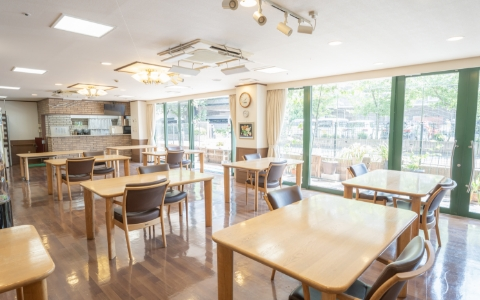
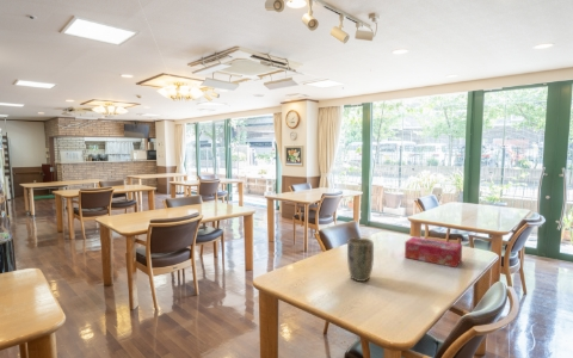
+ tissue box (432, 251)
+ plant pot (359, 259)
